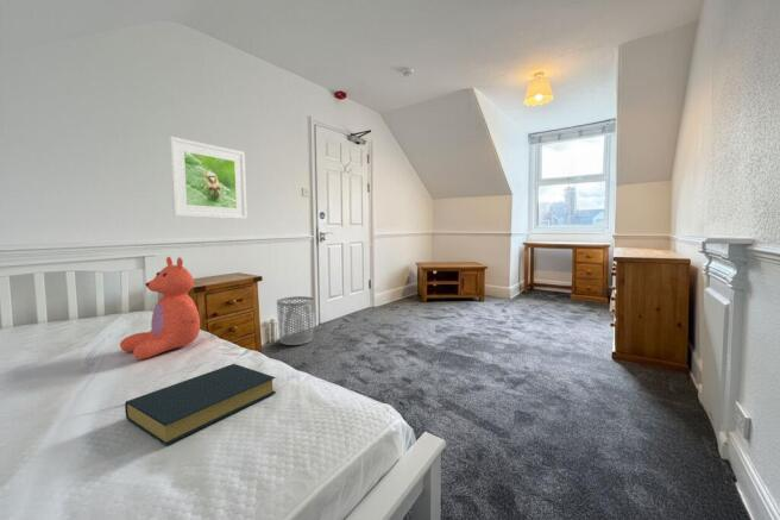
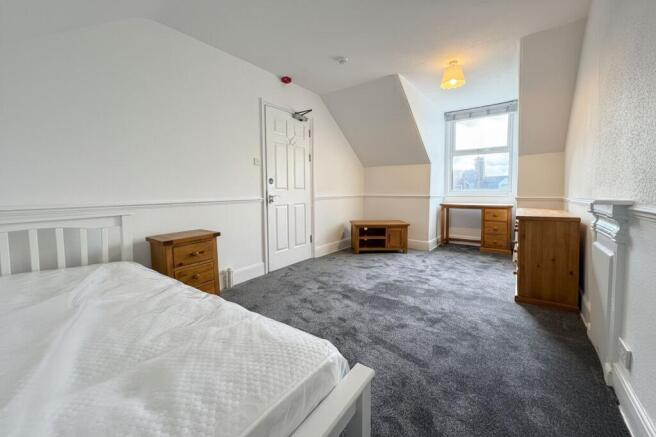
- teddy bear (161, 303)
- waste bin (296, 320)
- hardback book (206, 396)
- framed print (210, 181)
